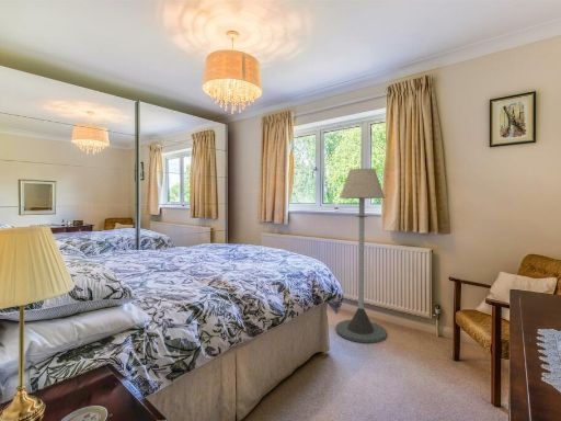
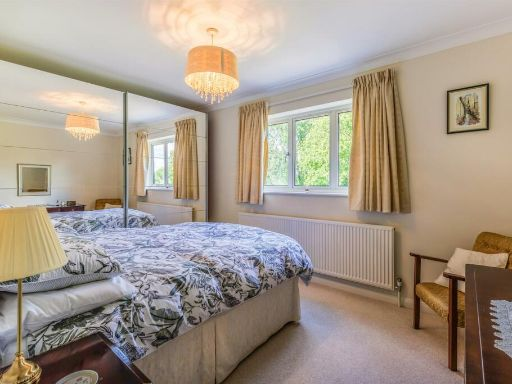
- floor lamp (360, 251)
